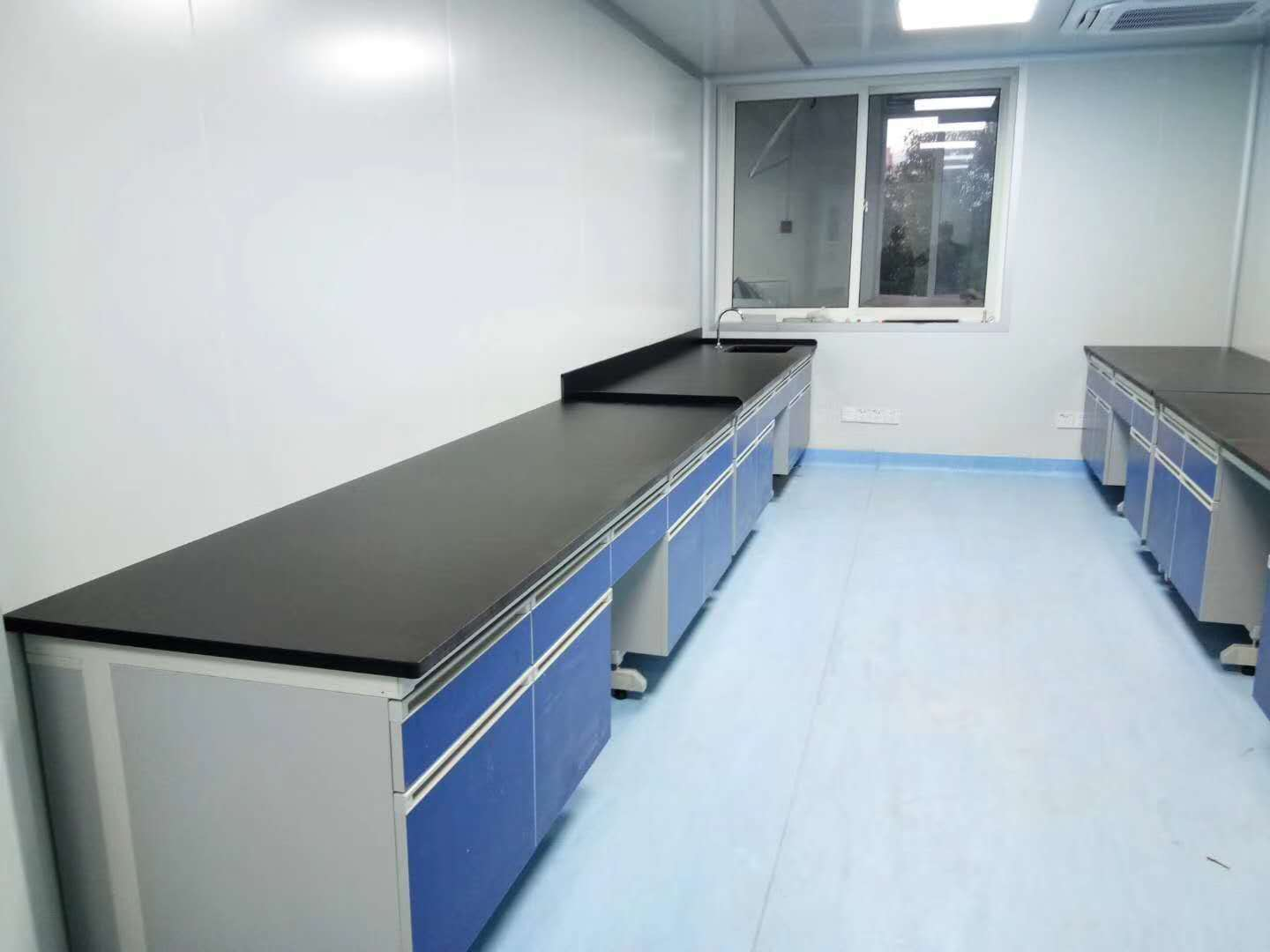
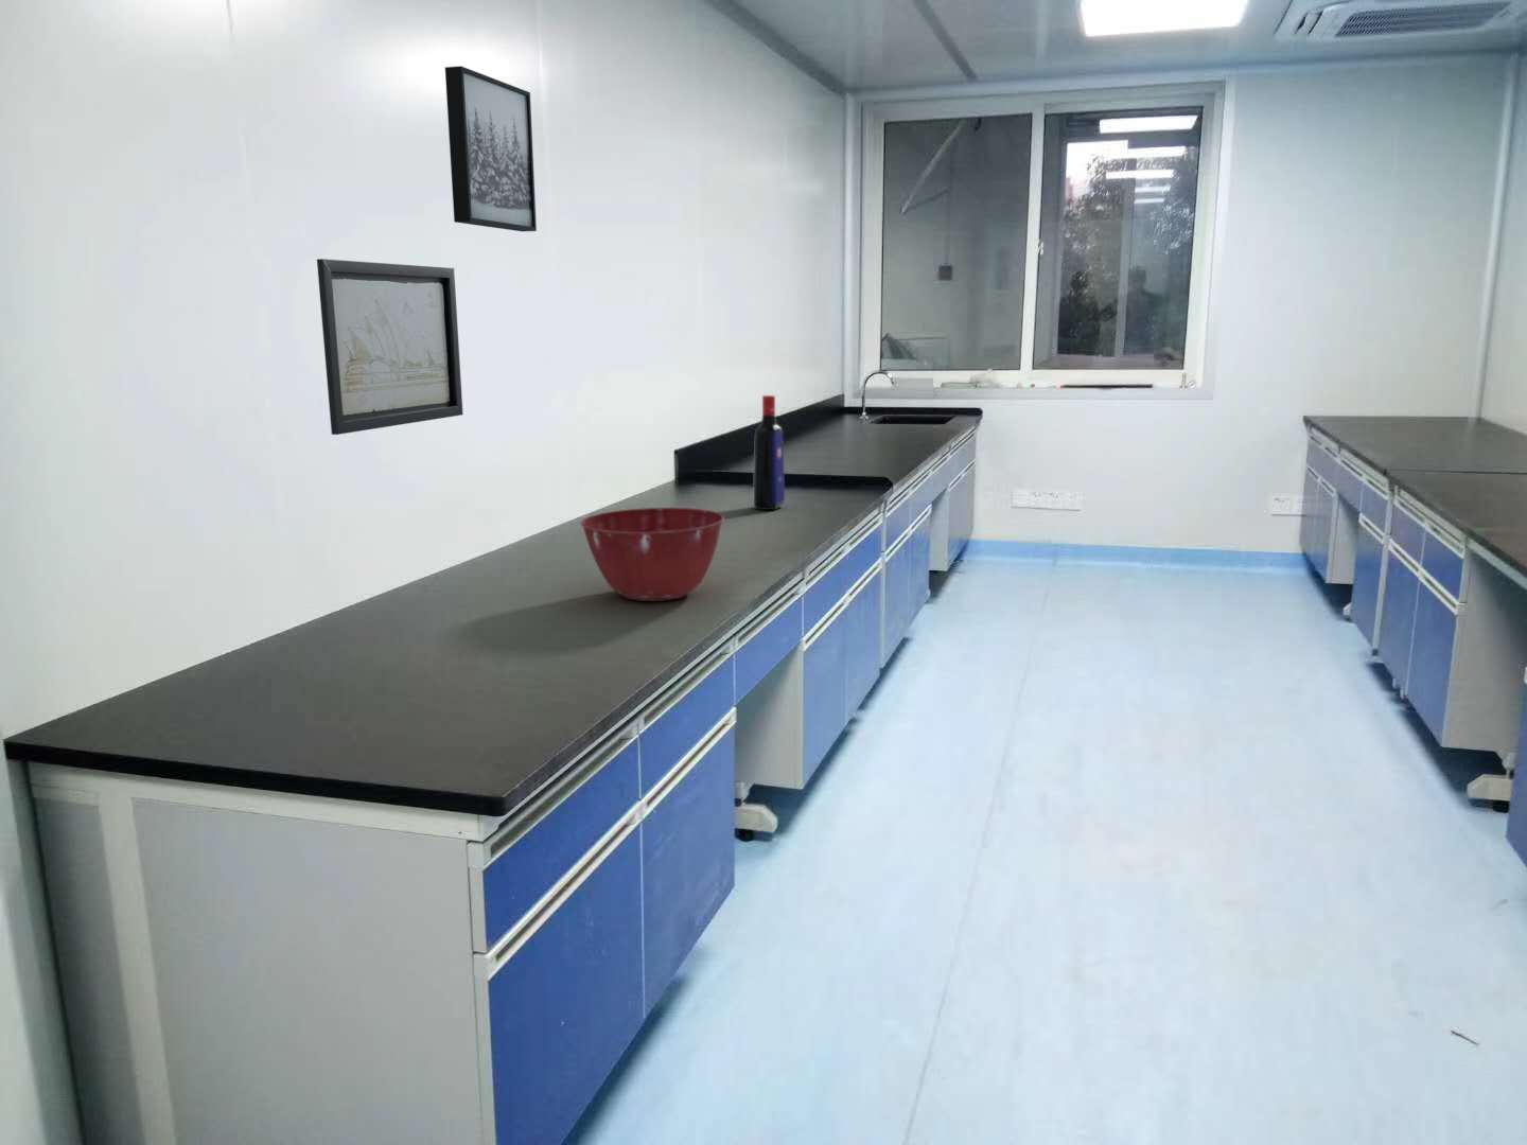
+ wall art (397, 344)
+ wall art (493, 154)
+ liquor bottle (768, 452)
+ mixing bowl (653, 556)
